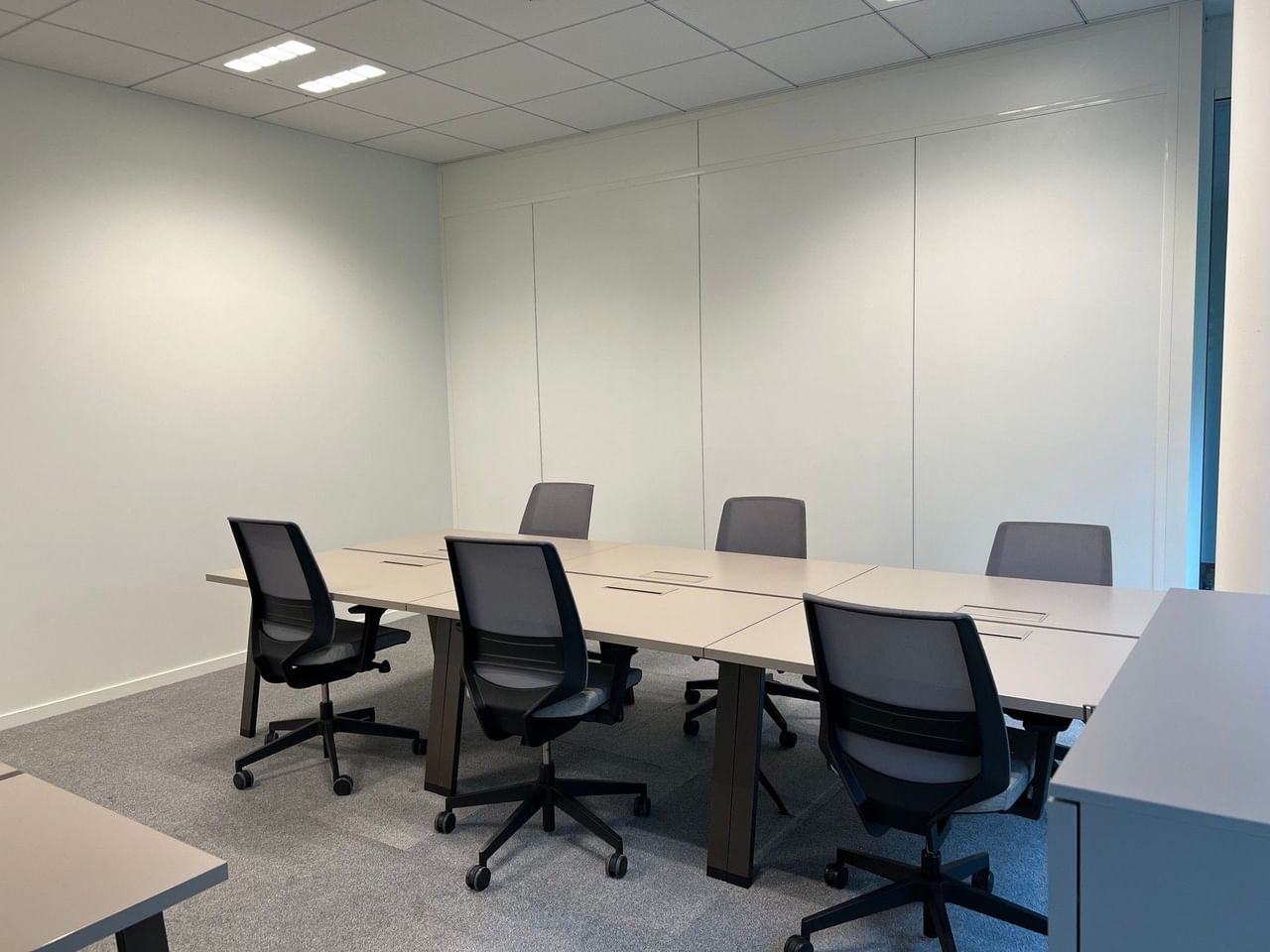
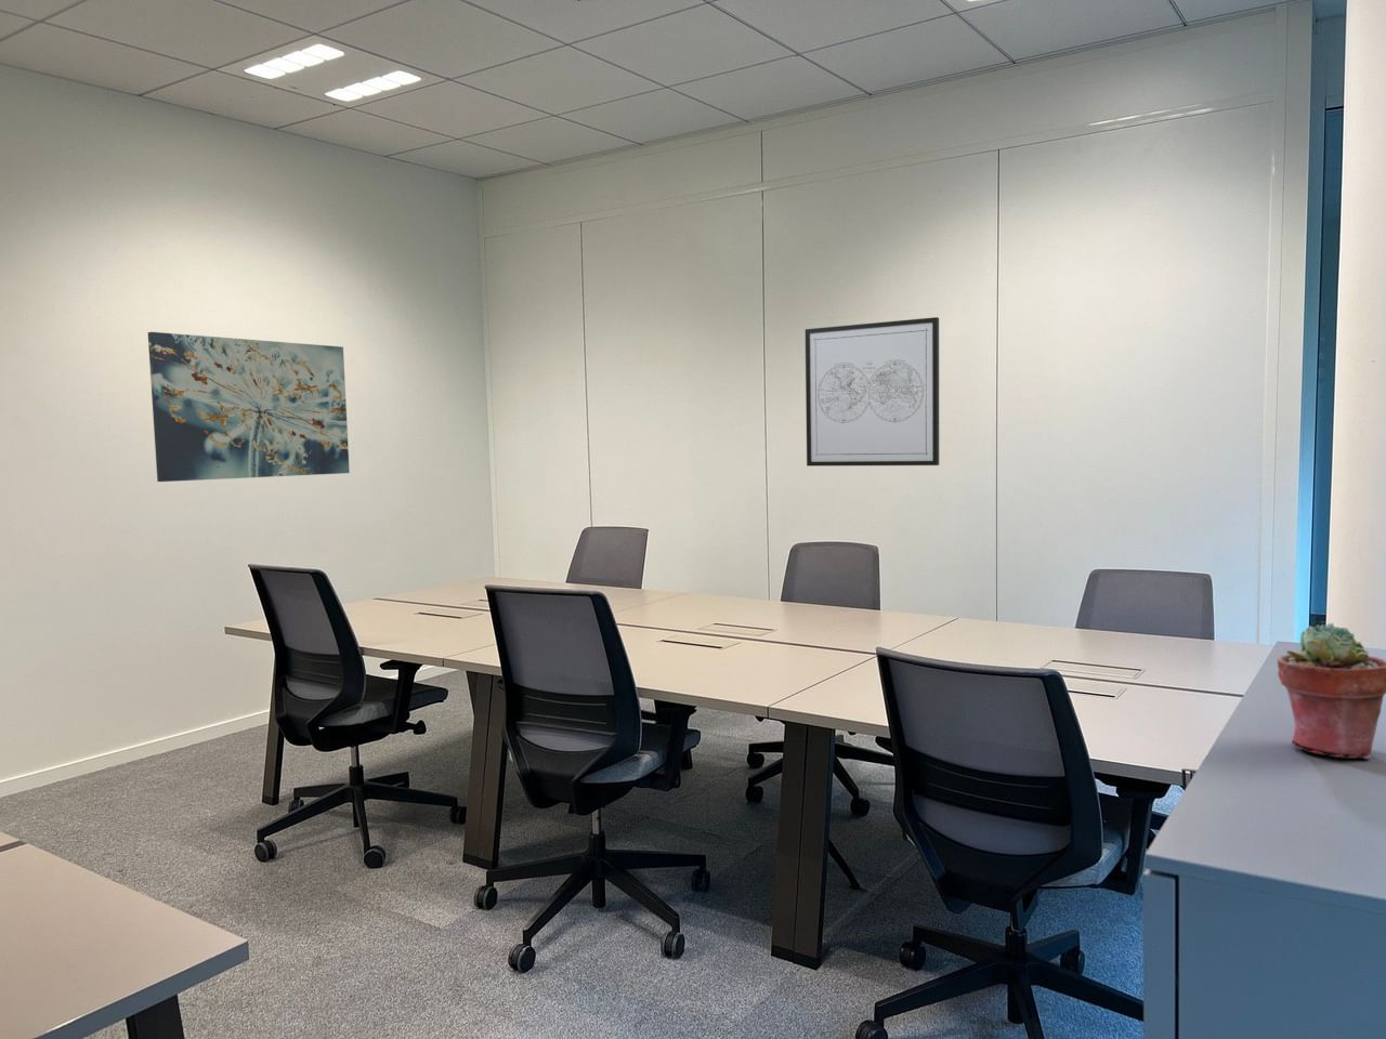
+ potted succulent (1333, 685)
+ wall art (256, 408)
+ wall art (870, 395)
